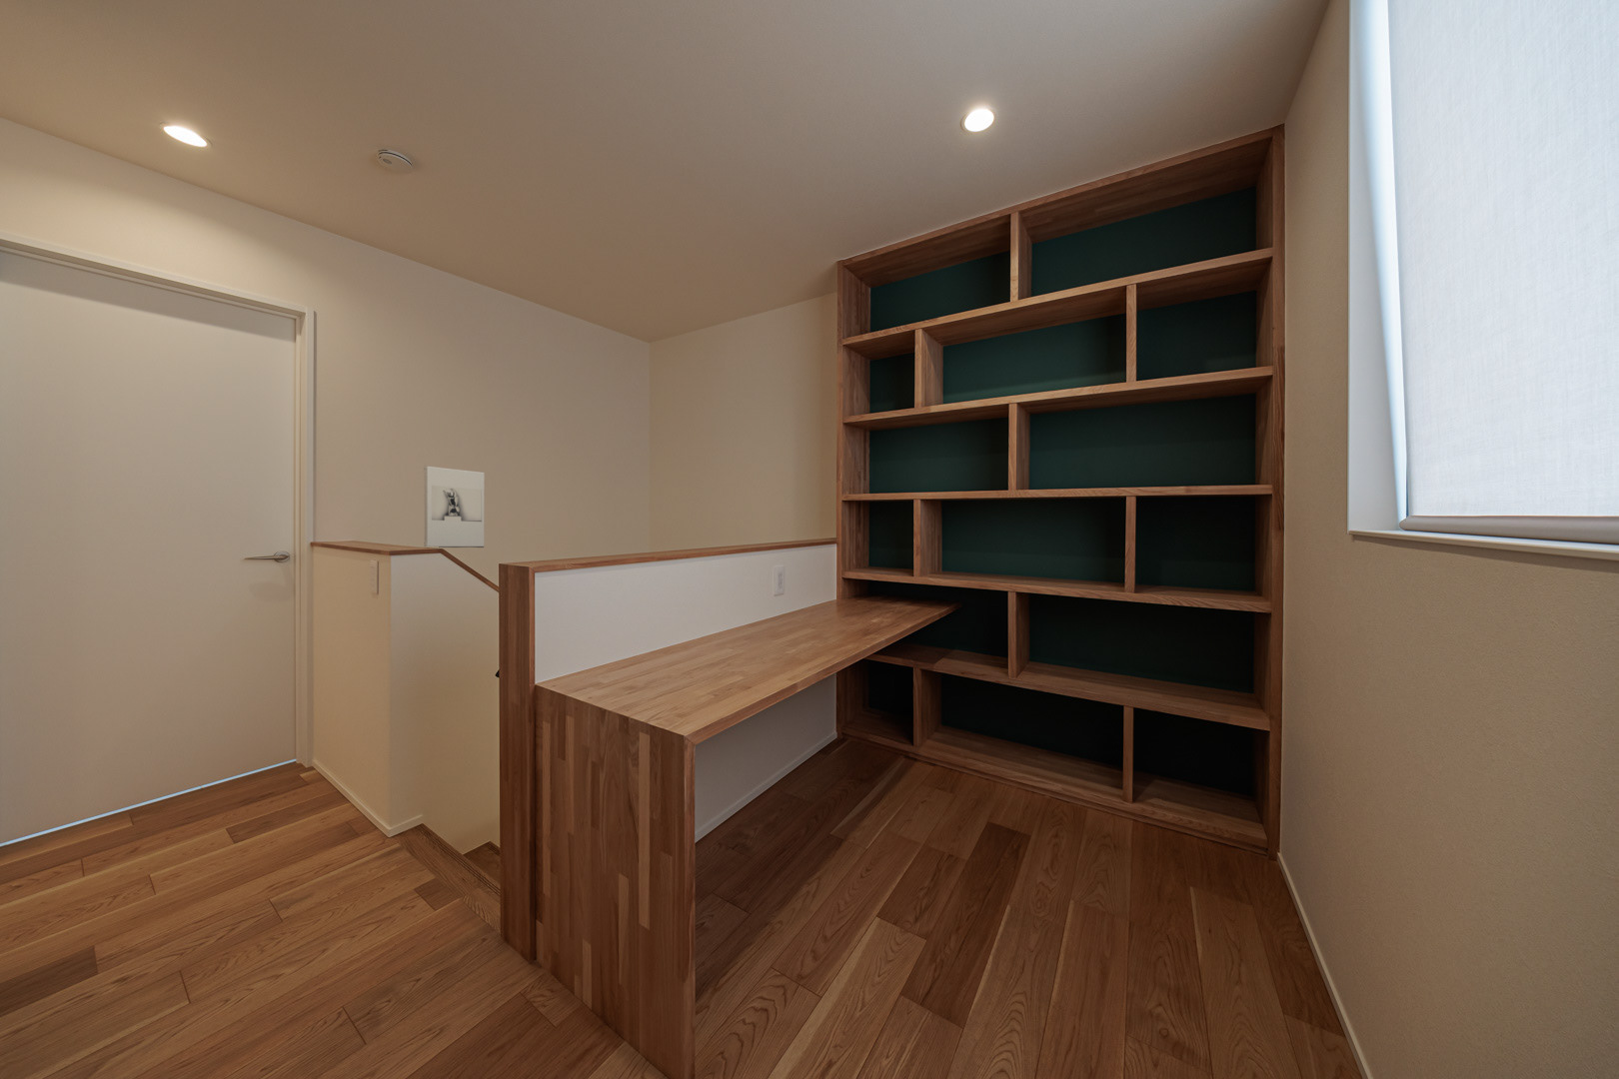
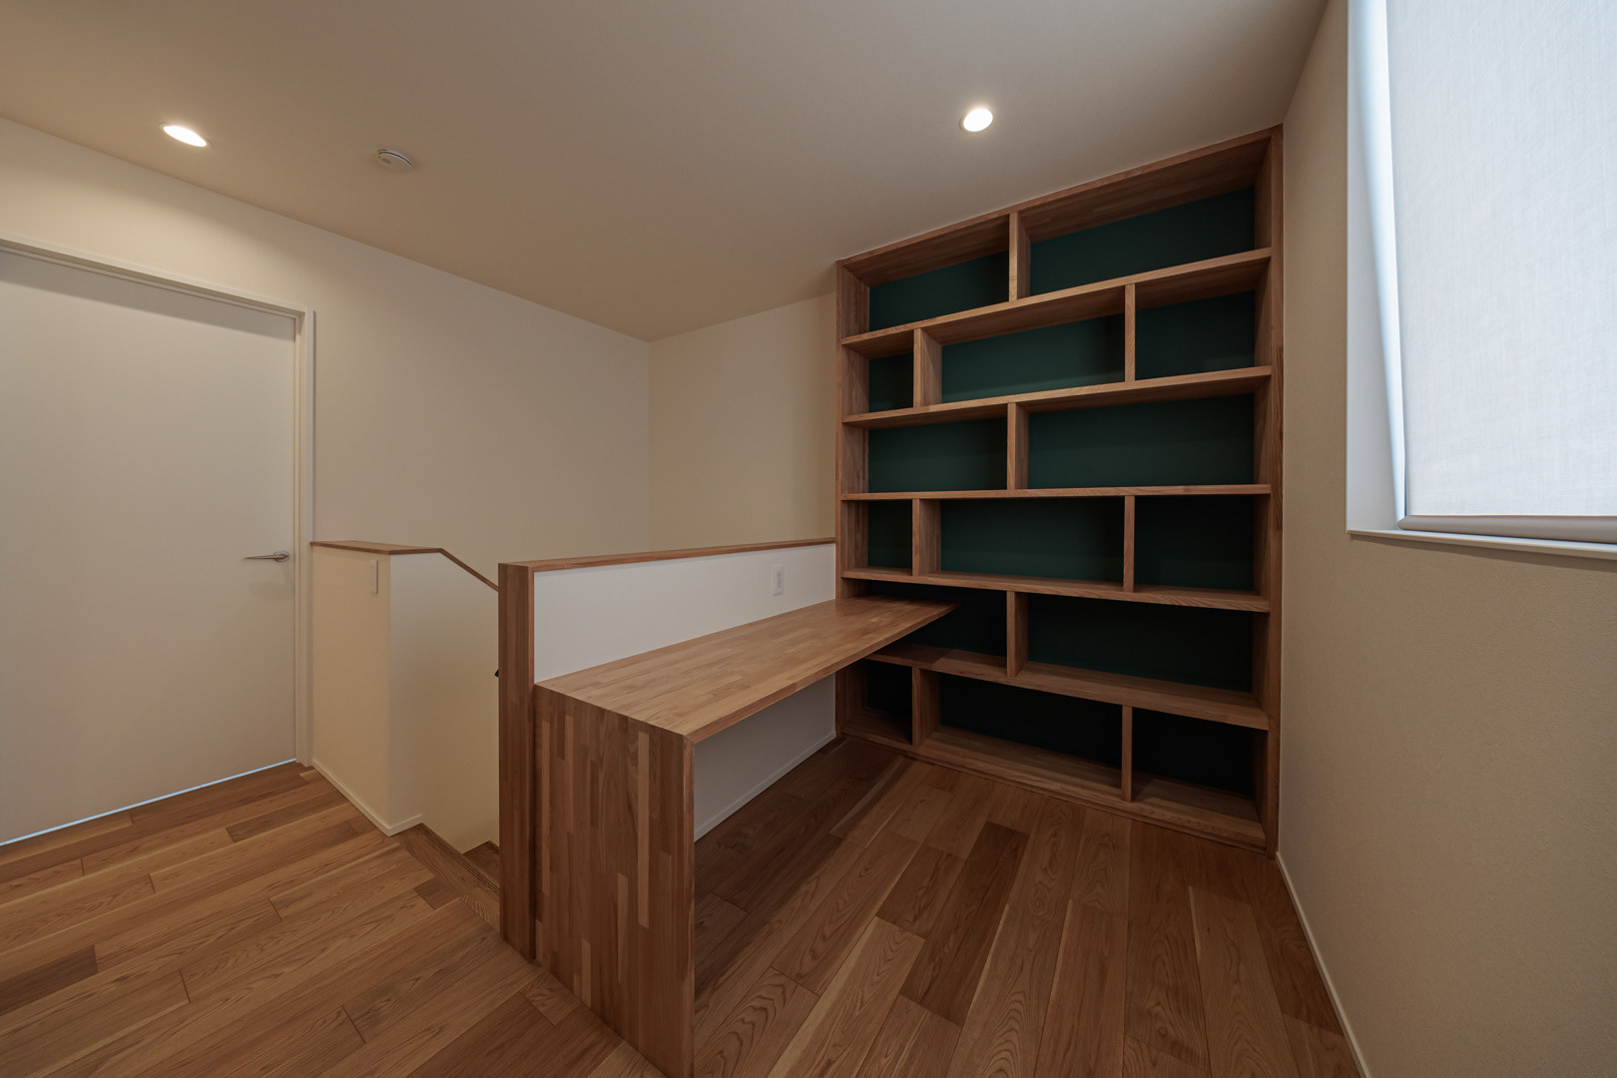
- wall sculpture (454, 507)
